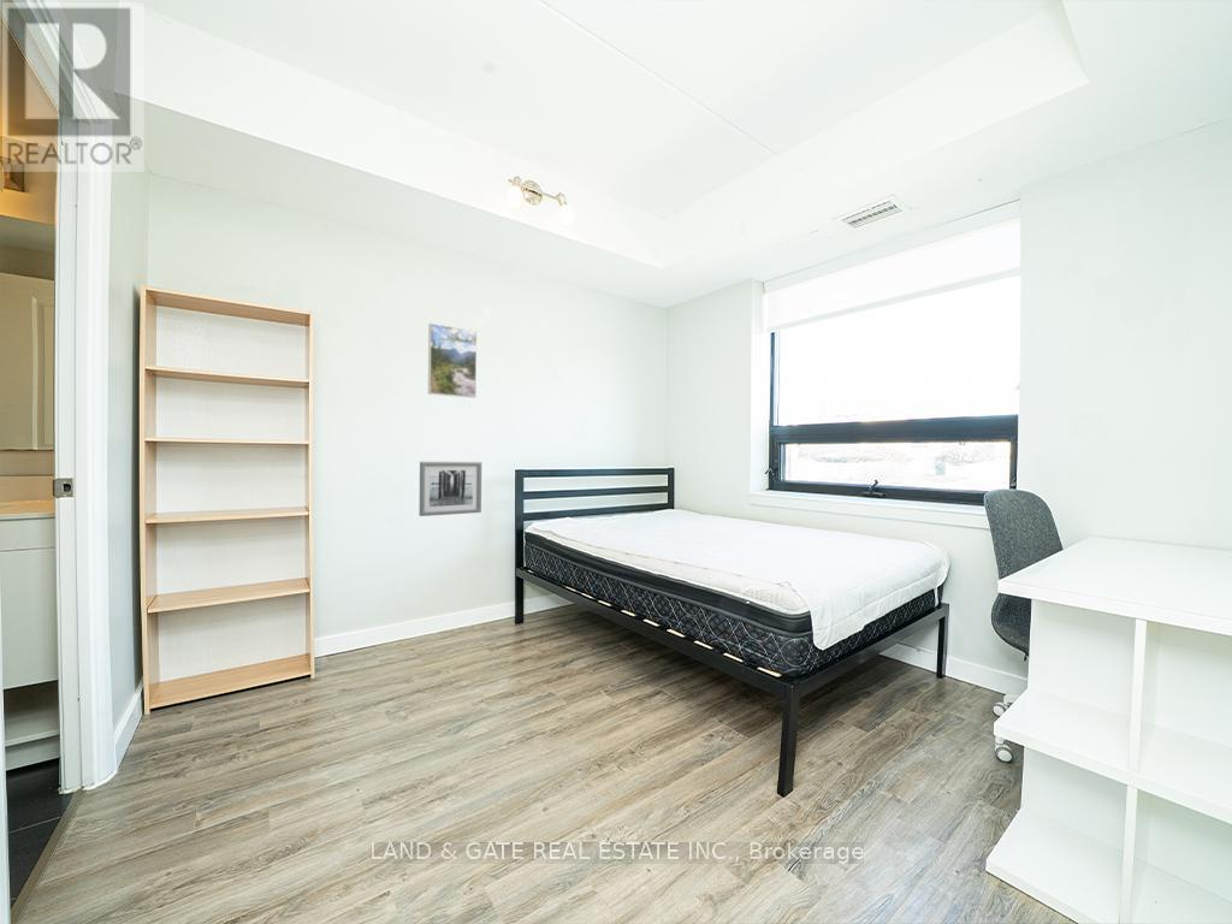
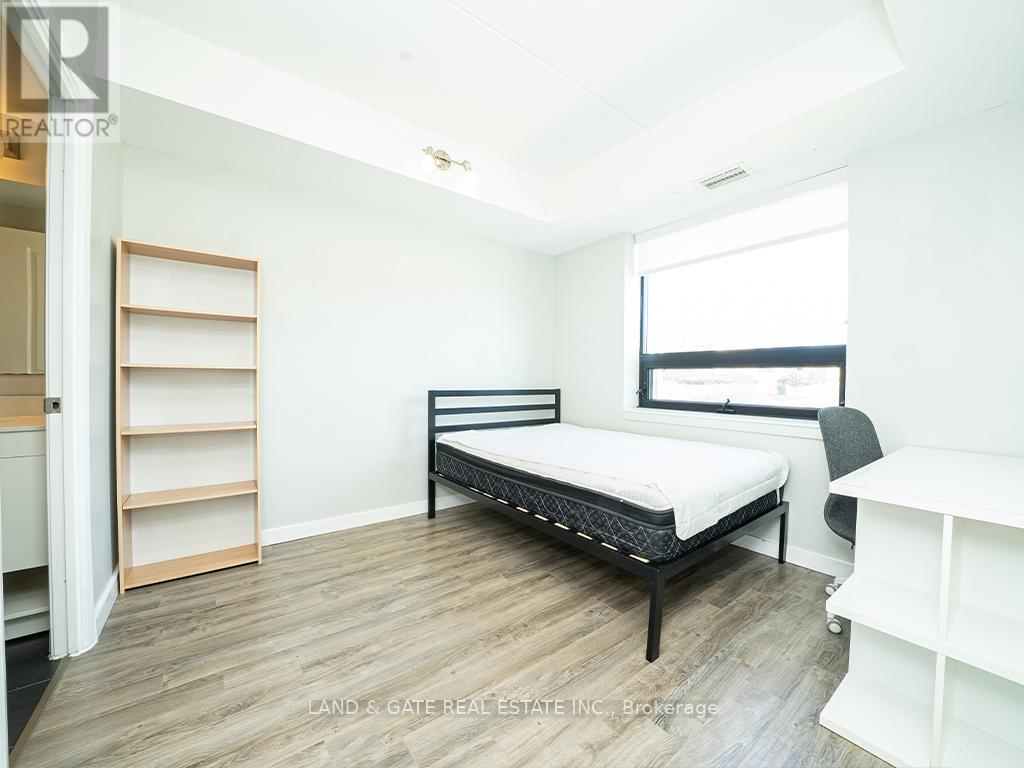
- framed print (452, 361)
- wall art (451, 487)
